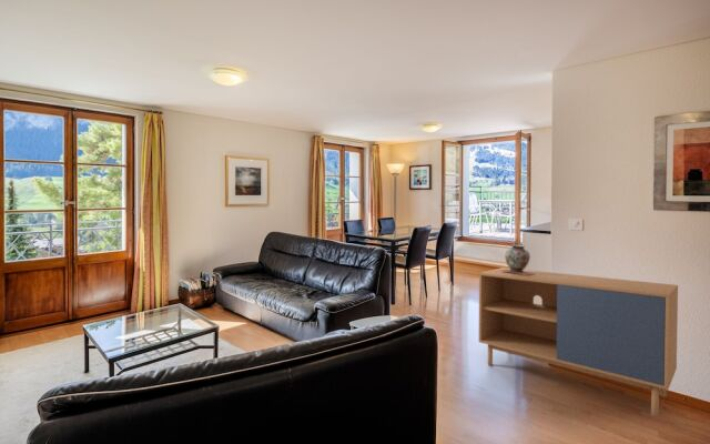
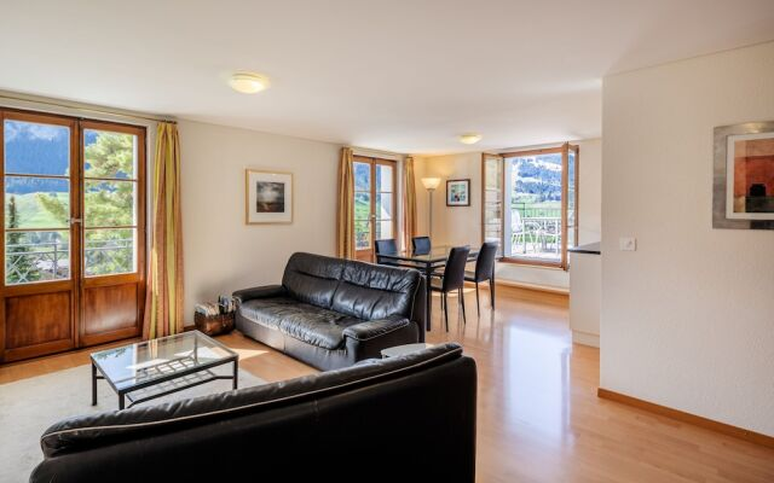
- decorative vase (517, 259)
- storage cabinet (568, 329)
